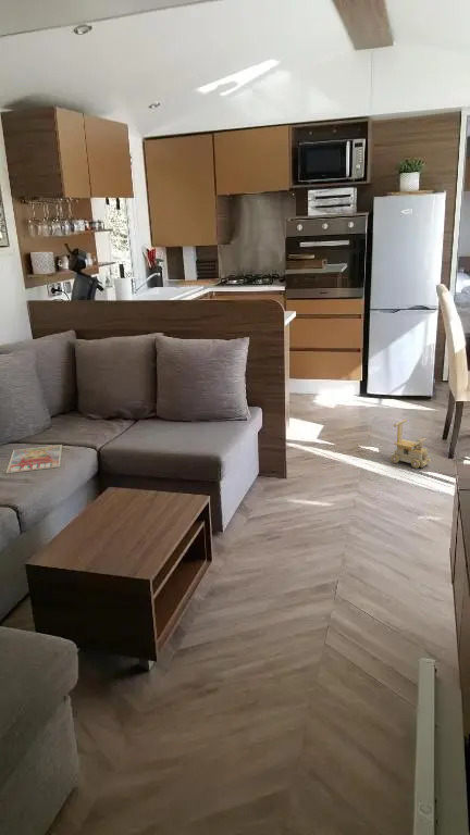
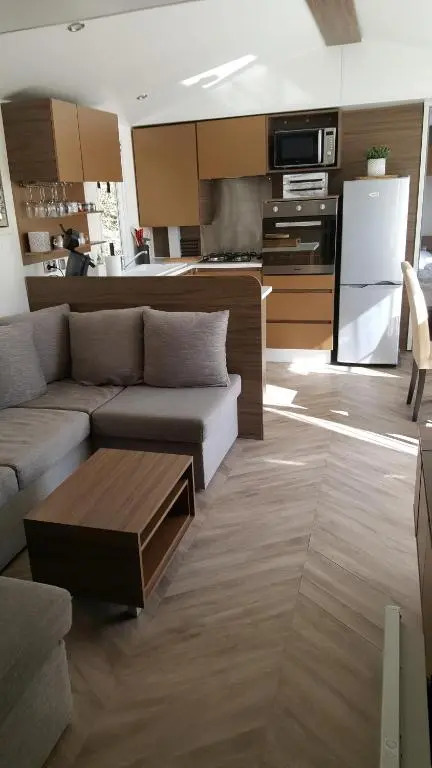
- magazine (35, 458)
- toy train (411, 444)
